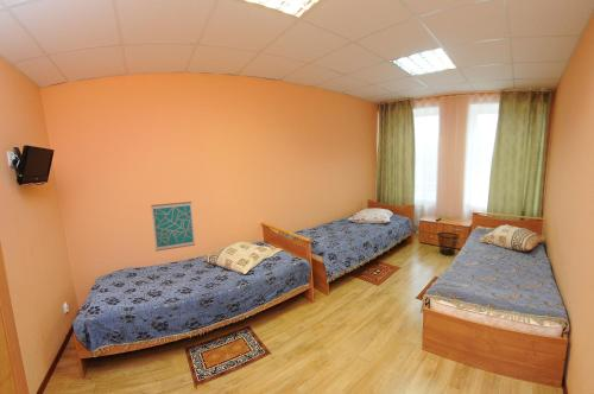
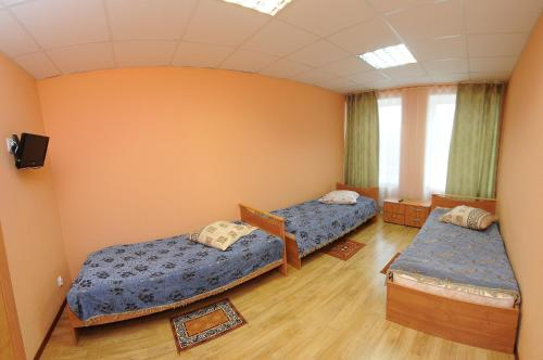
- wastebasket (448, 243)
- wall art (173, 225)
